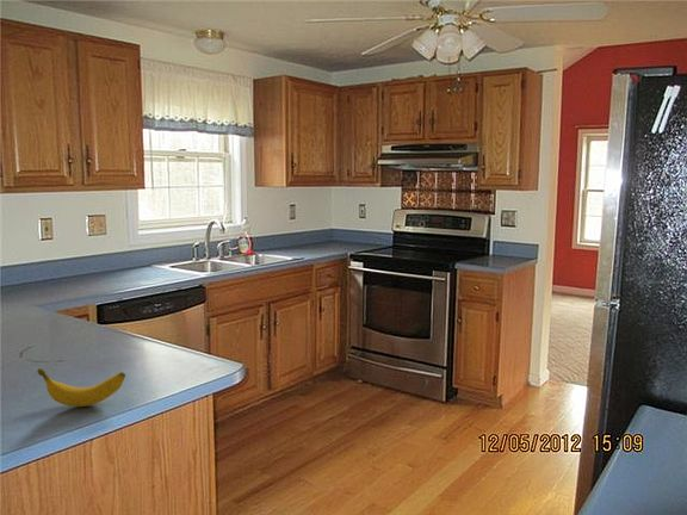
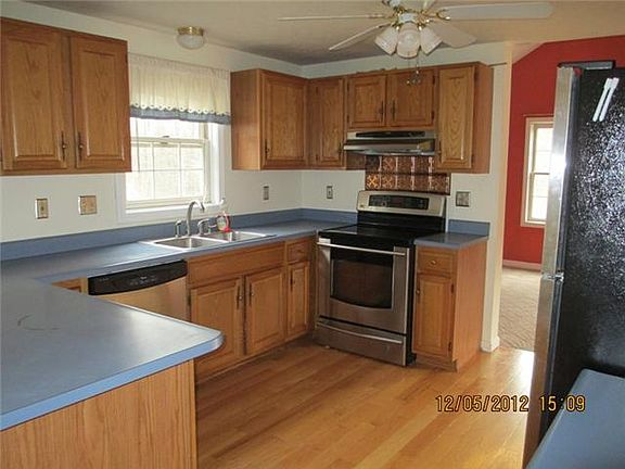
- banana (82, 387)
